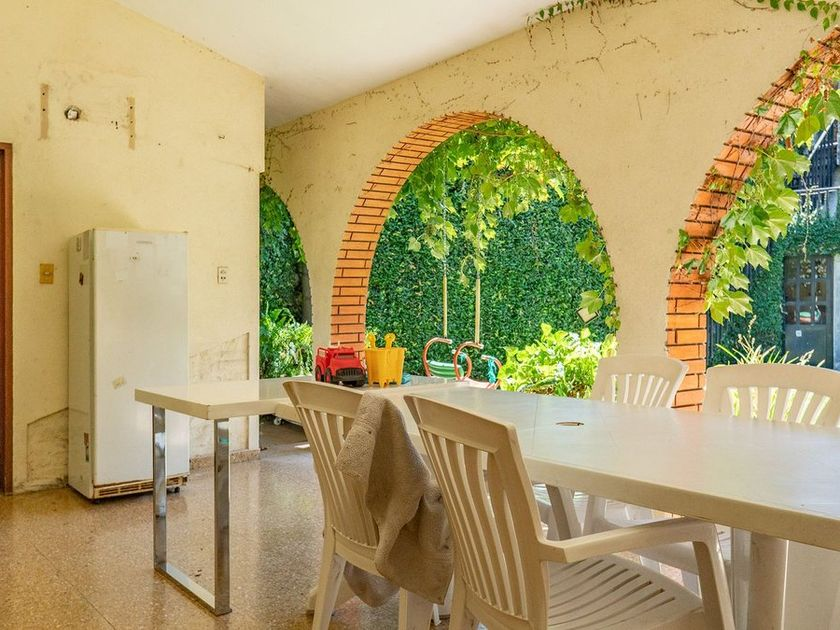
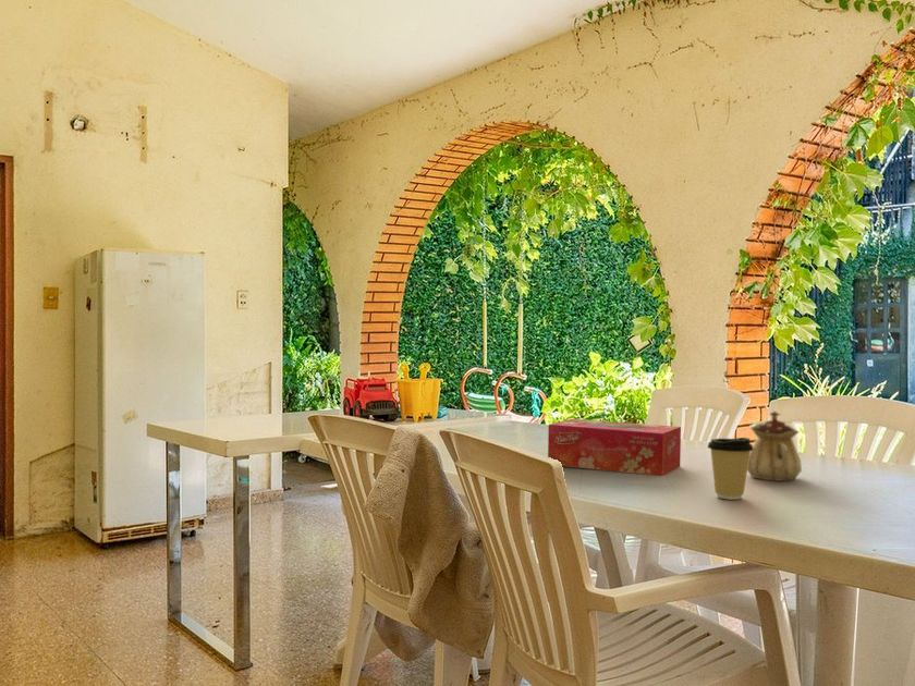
+ tissue box (613, 445)
+ coffee cup (730, 467)
+ teapot (774, 444)
